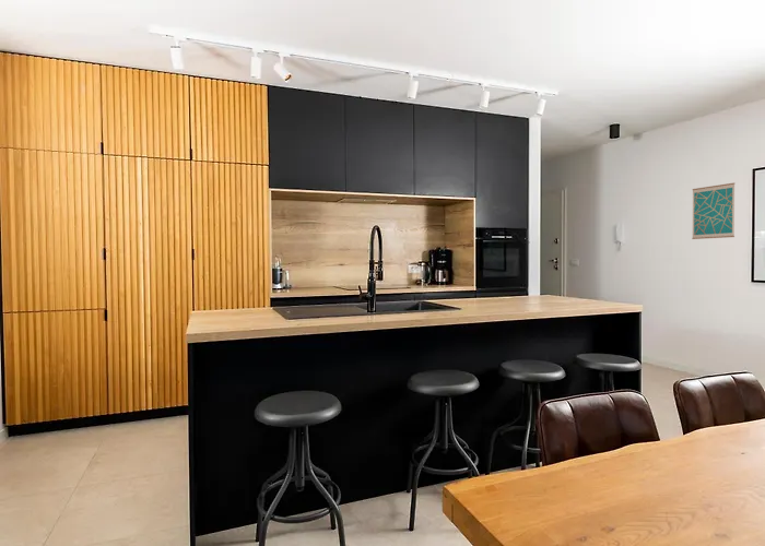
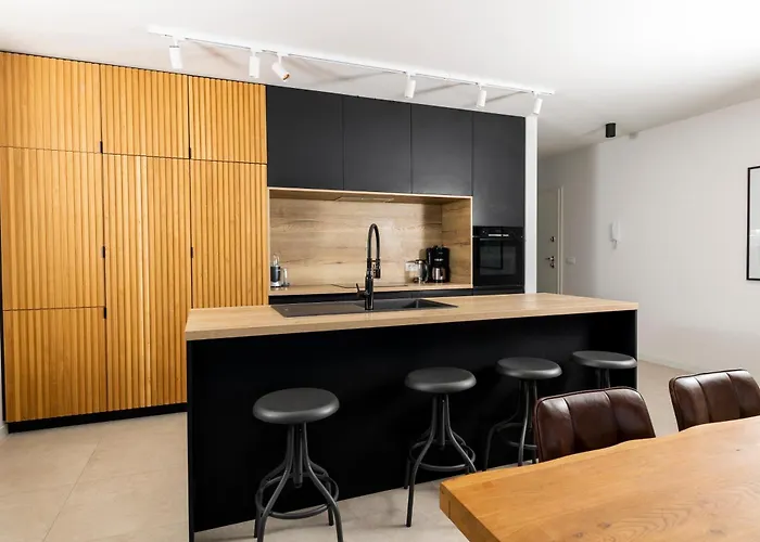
- wall art (713, 212)
